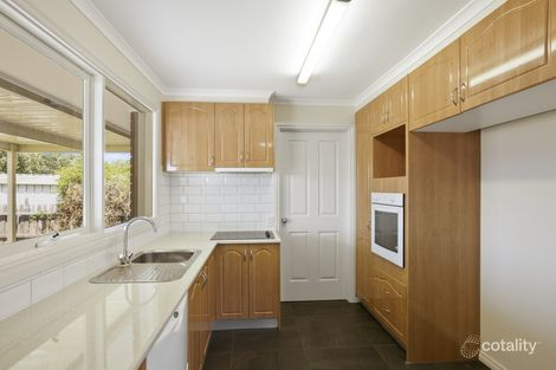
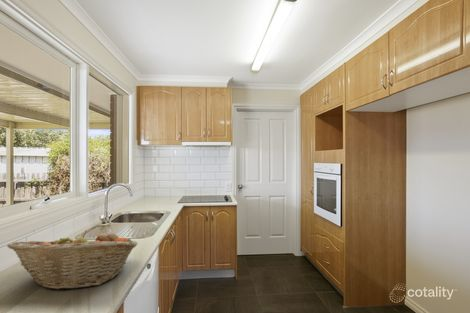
+ fruit basket (78, 252)
